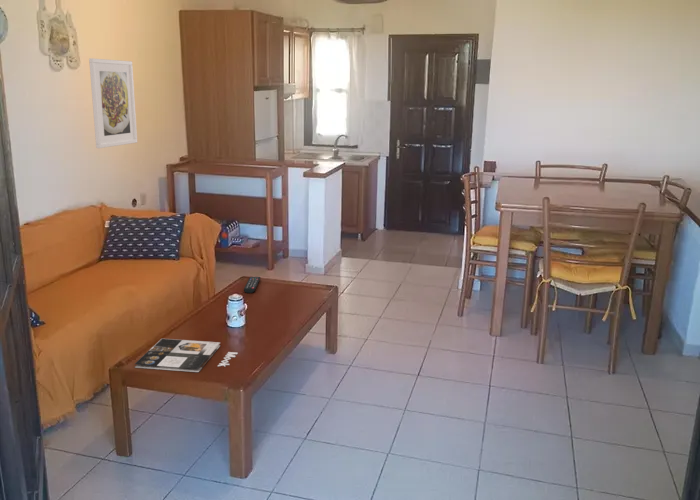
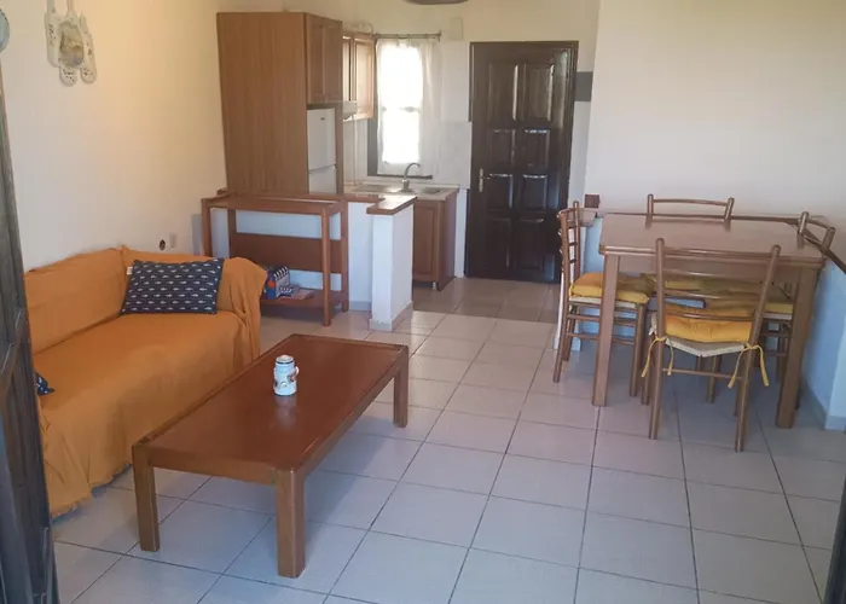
- remote control (252, 284)
- magazine (190, 355)
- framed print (114, 103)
